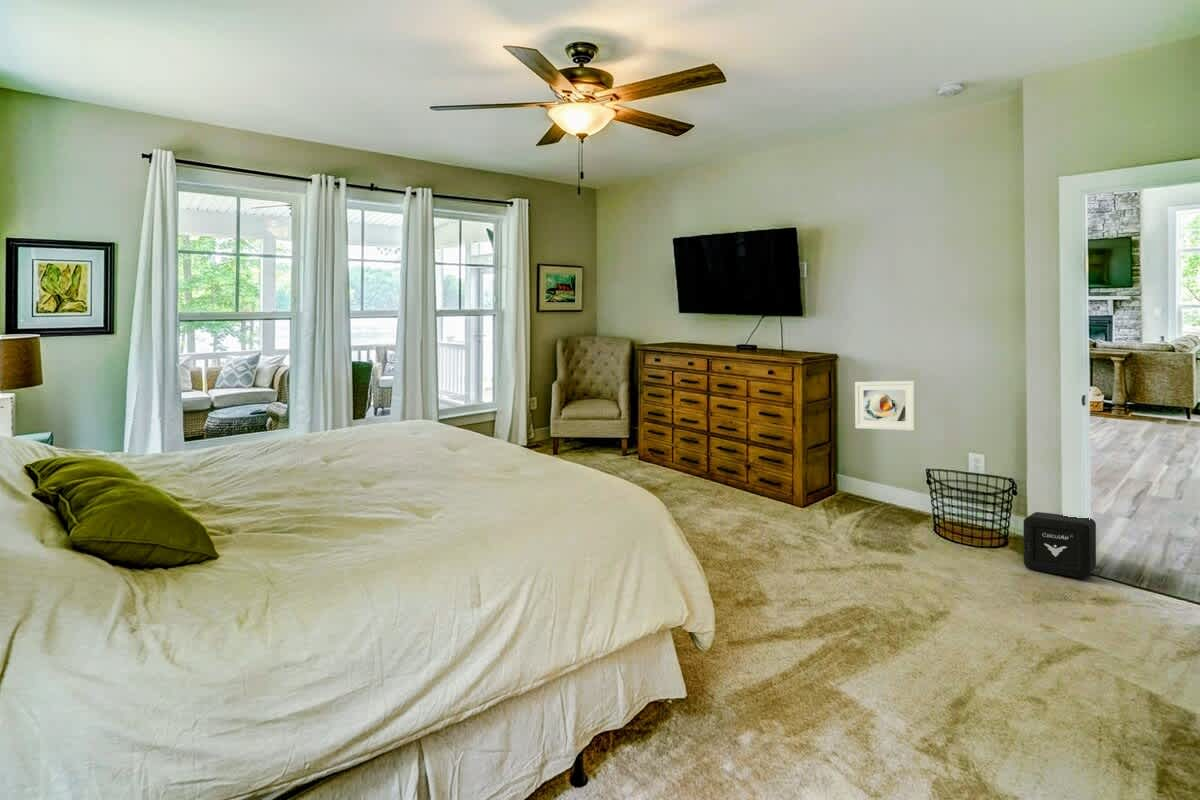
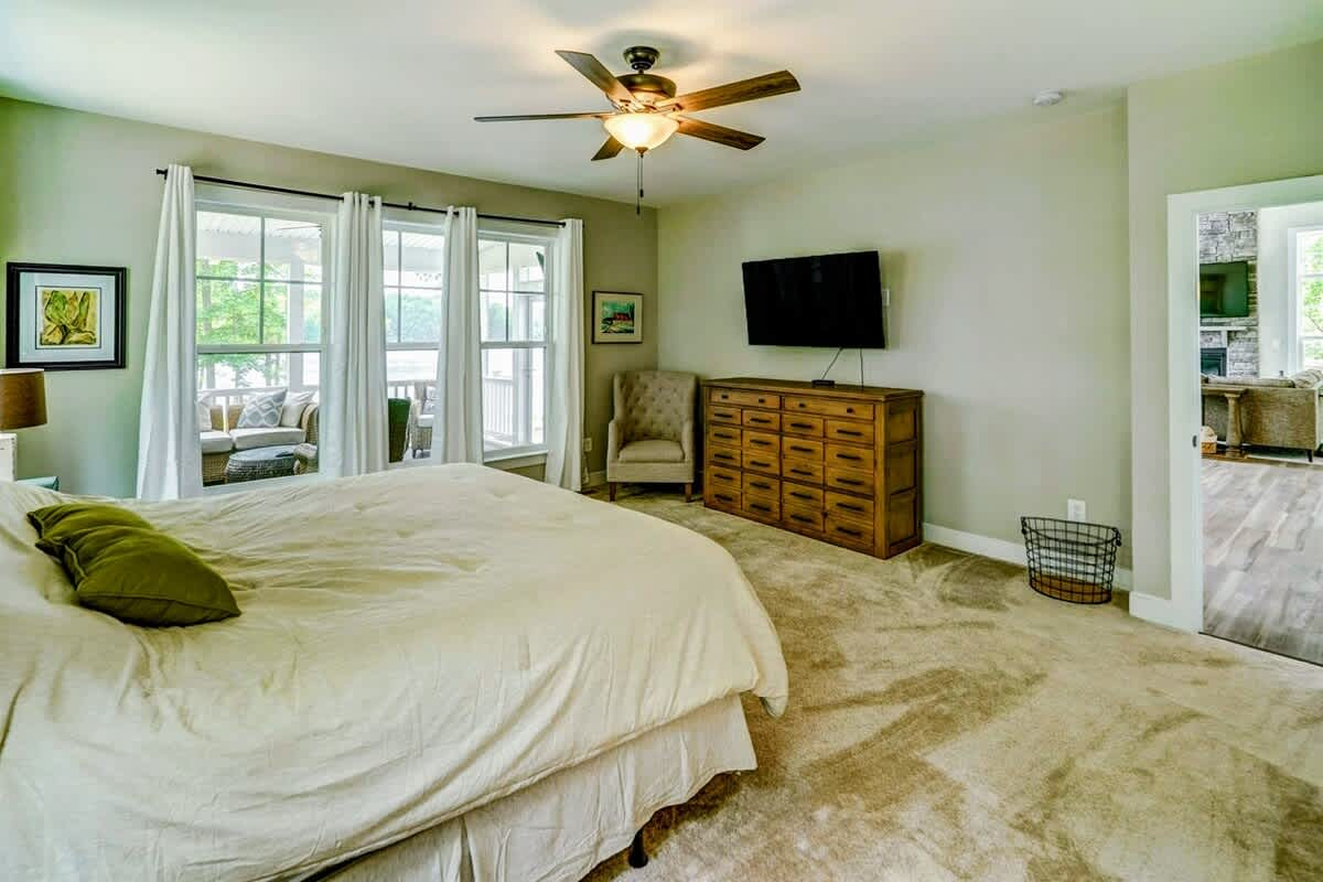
- air purifier (1058, 544)
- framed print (884, 405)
